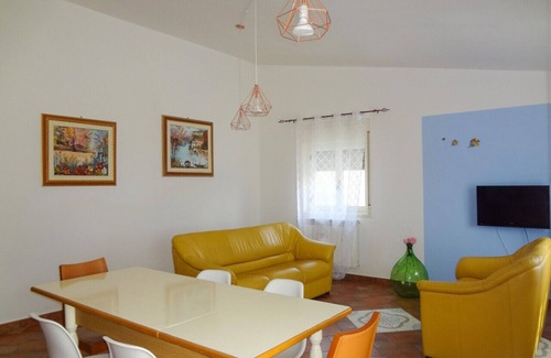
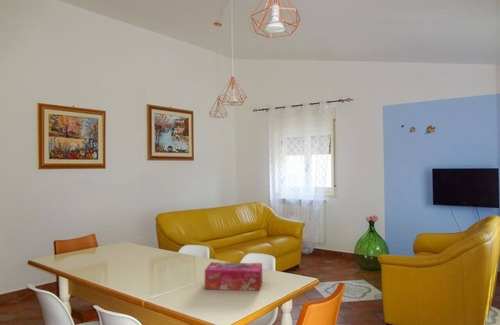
+ tissue box (234, 275)
